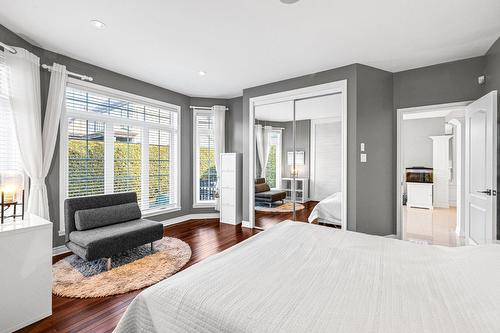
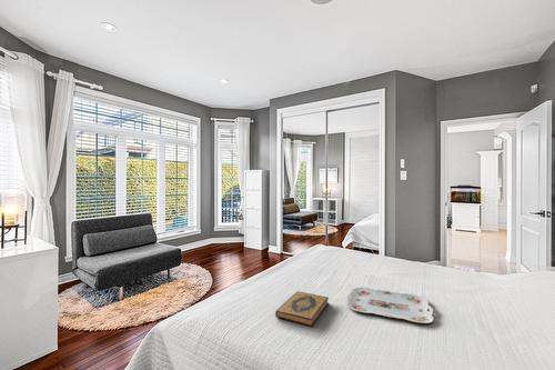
+ hardback book (303, 307)
+ serving tray (387, 303)
